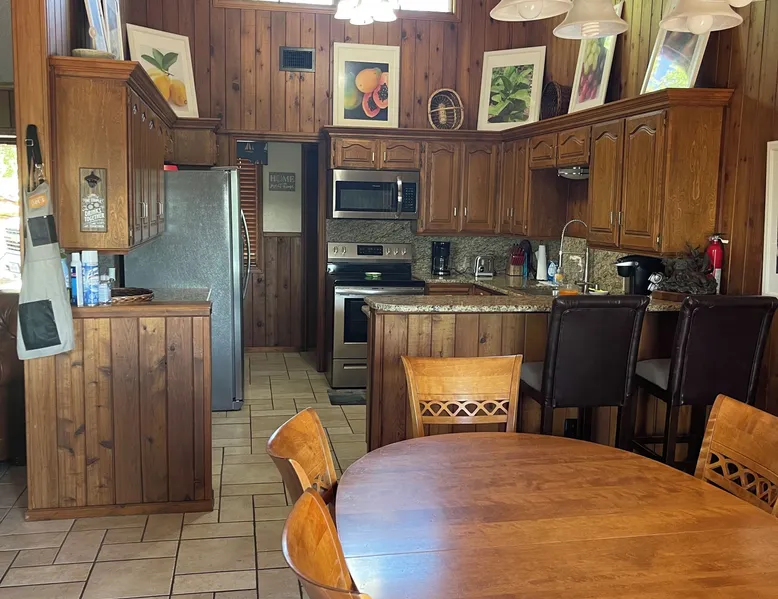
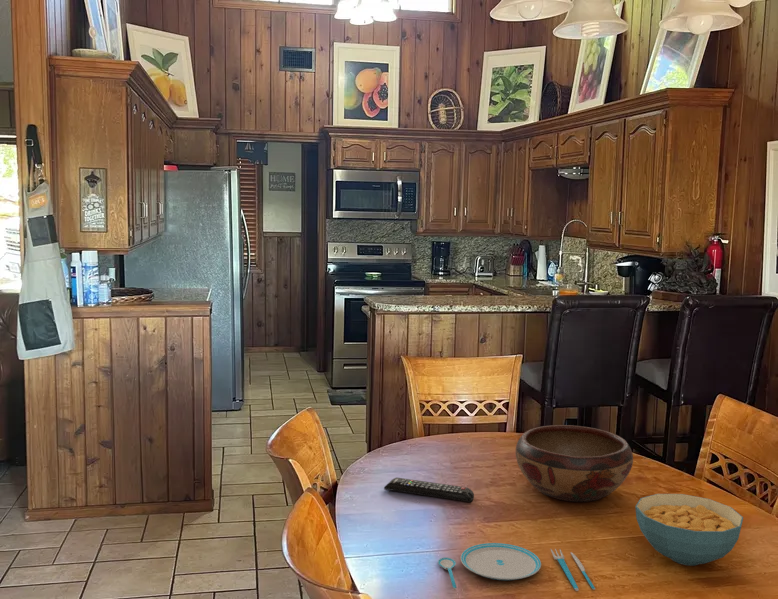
+ cereal bowl (687, 535)
+ remote control (428, 489)
+ decorative bowl (572, 465)
+ plate (512, 567)
